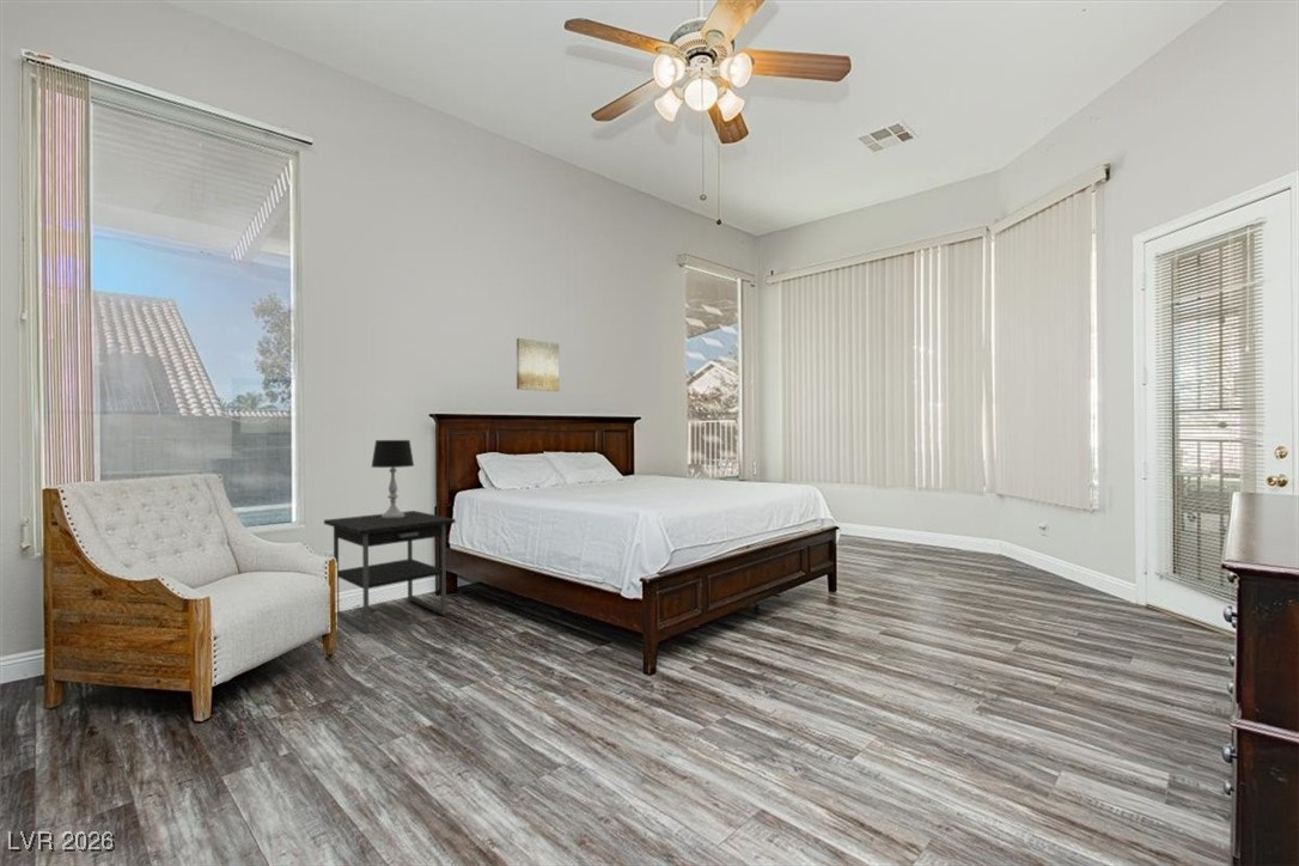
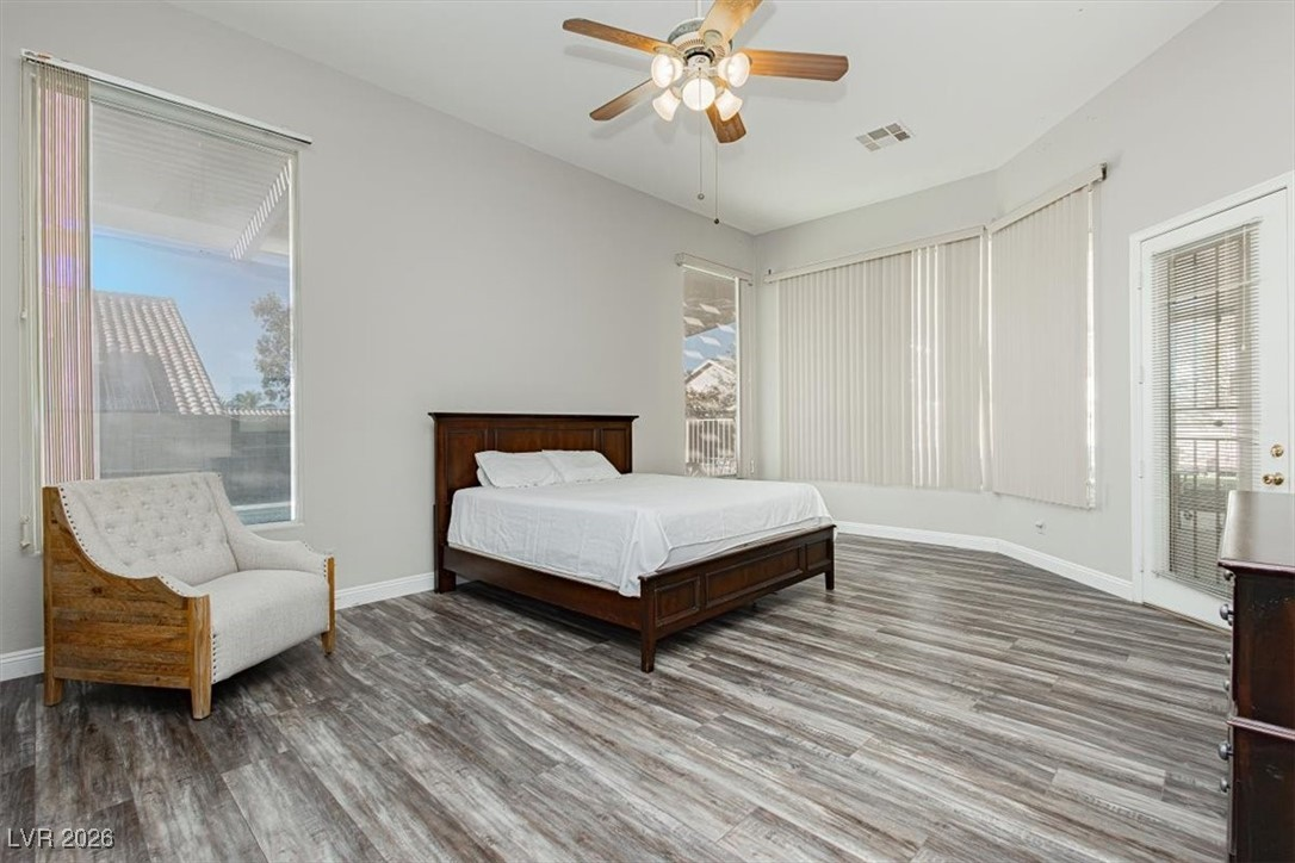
- nightstand (390, 567)
- wall art (538, 365)
- table lamp (392, 477)
